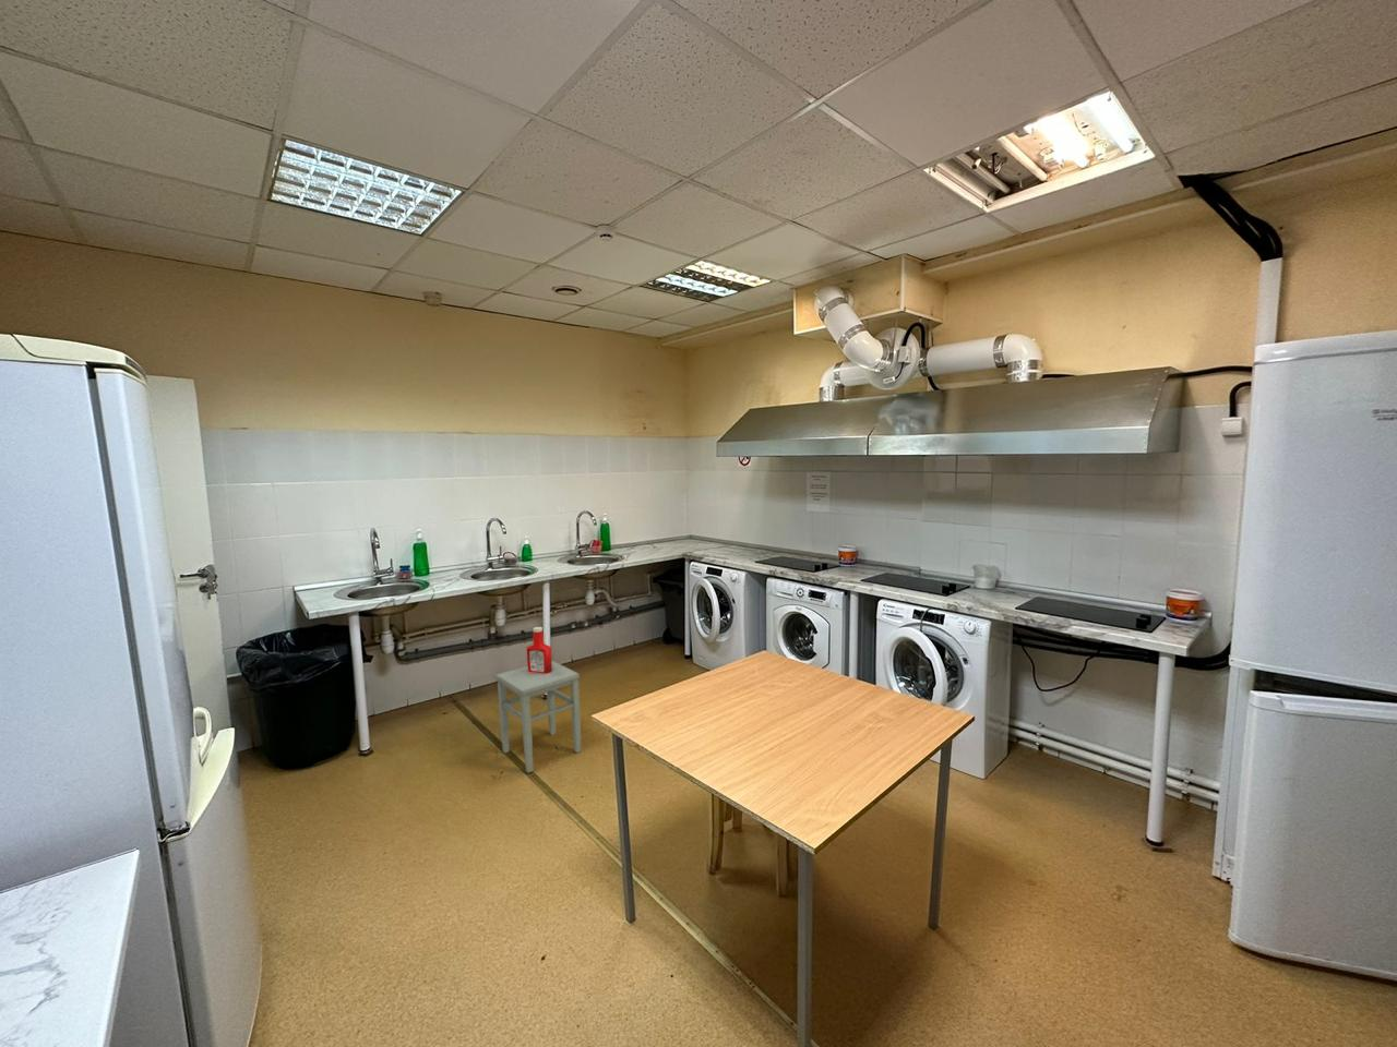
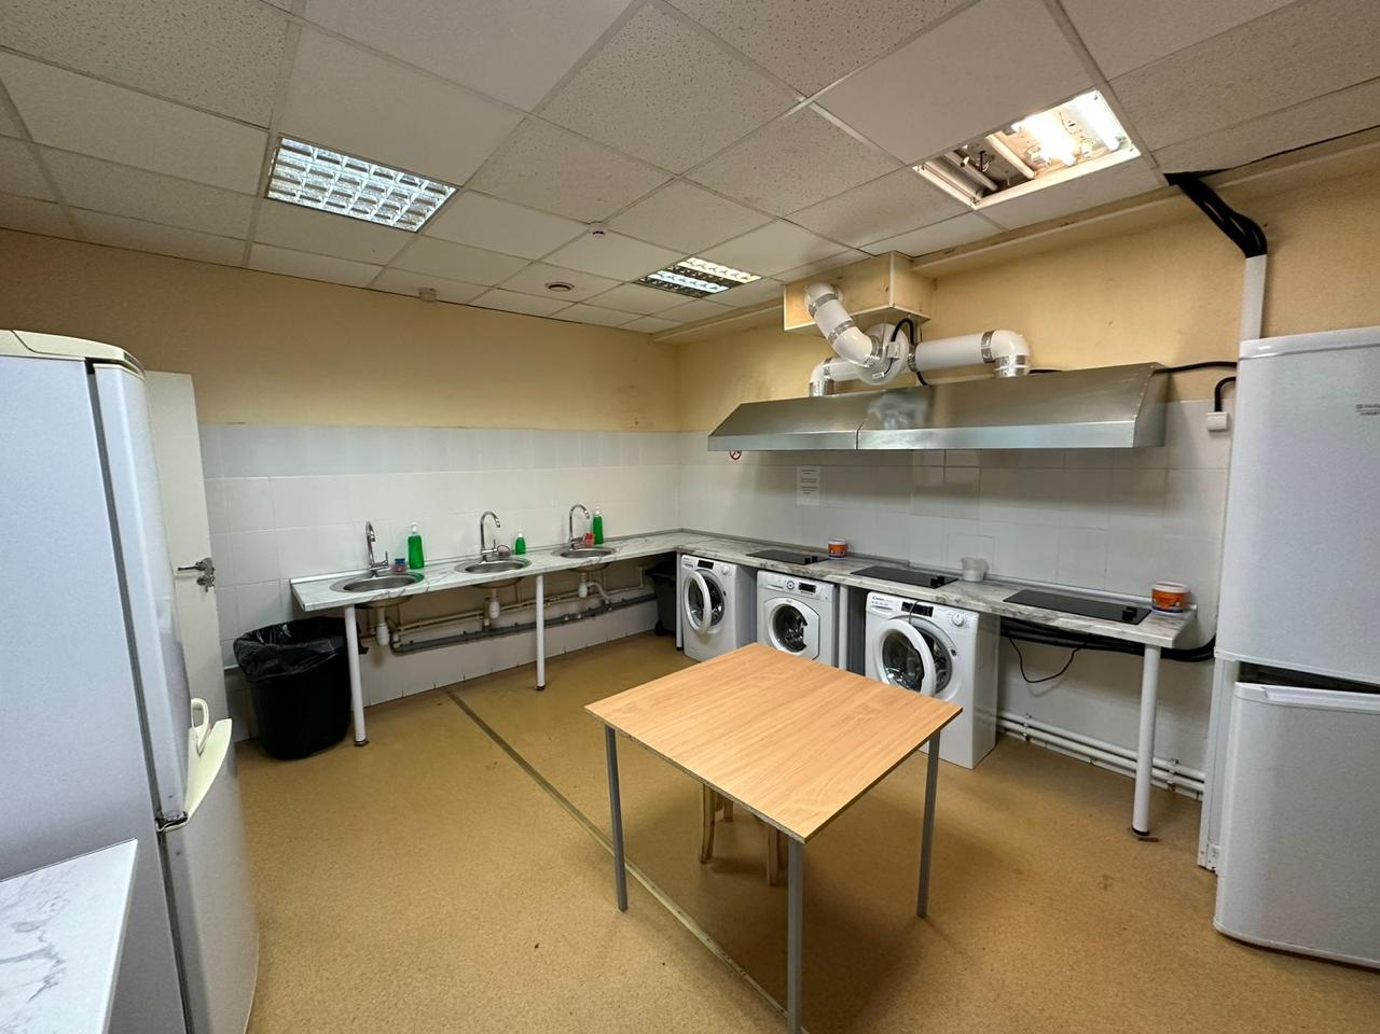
- soap bottle (538, 649)
- stool (539, 714)
